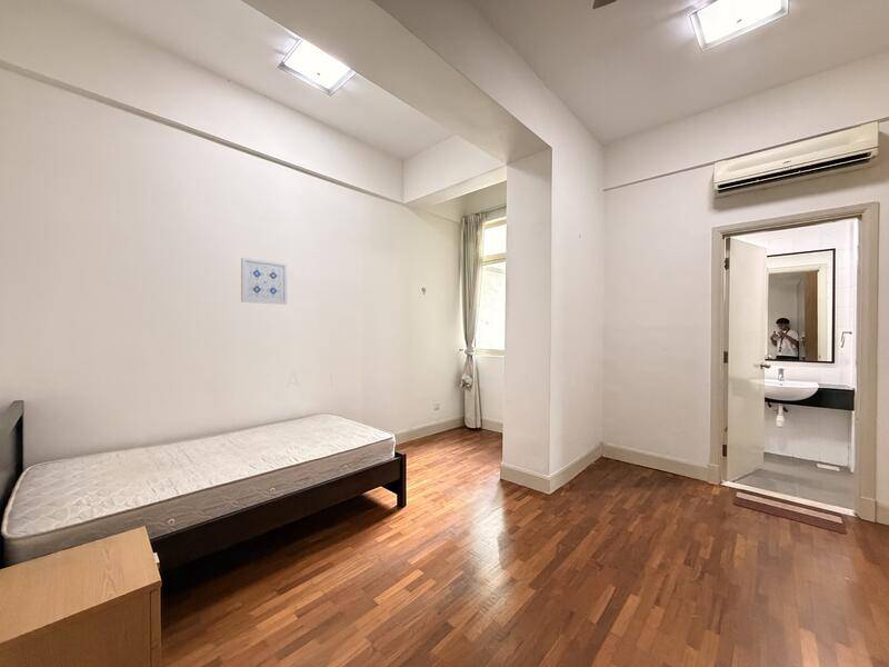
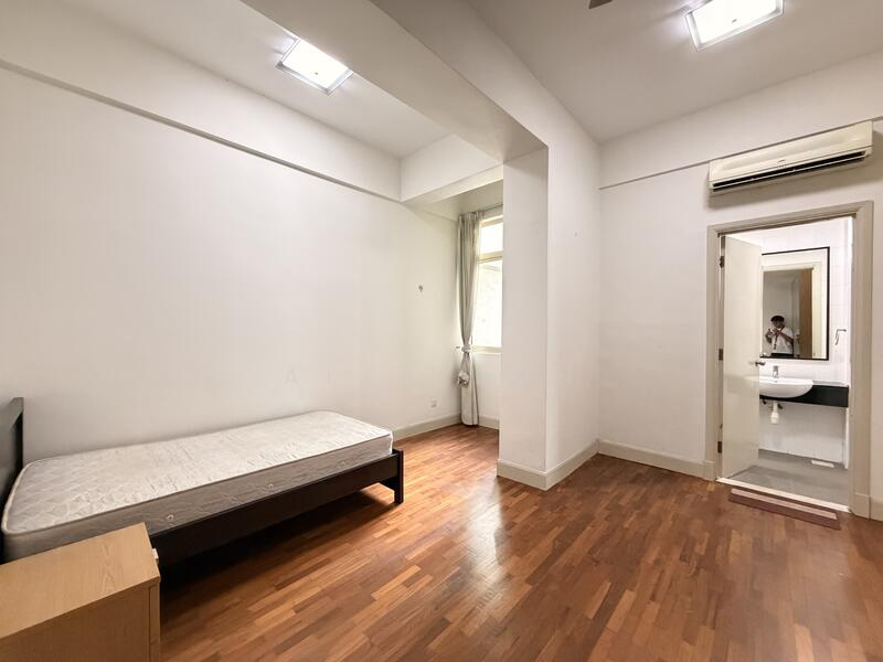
- wall art (264, 281)
